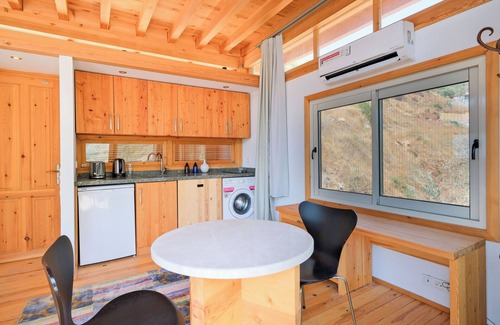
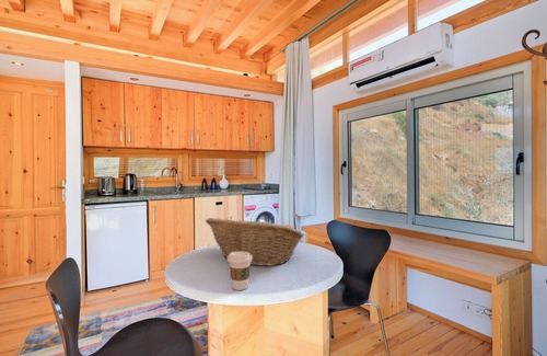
+ fruit basket (254, 236)
+ coffee cup (240, 269)
